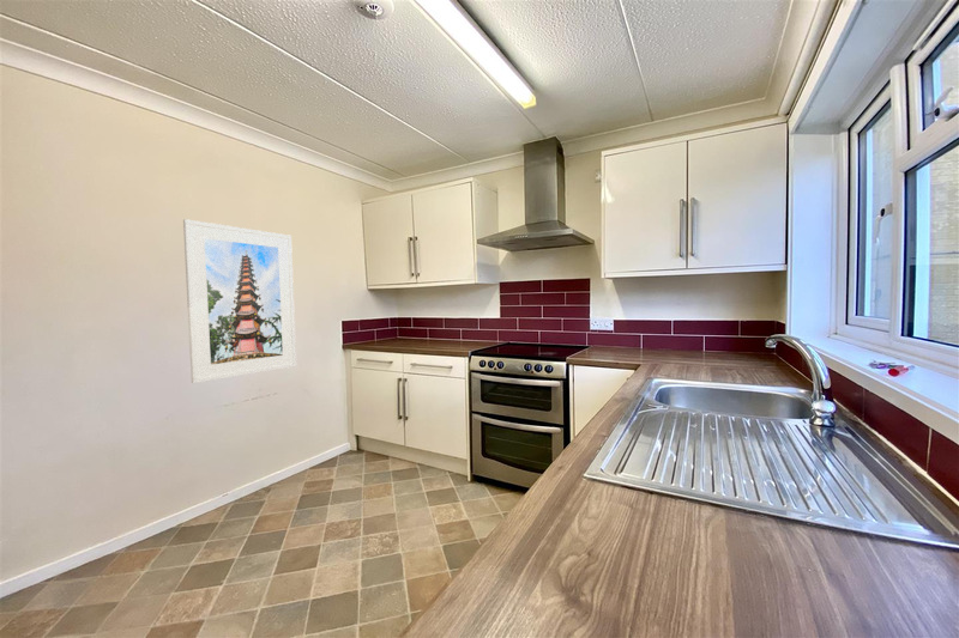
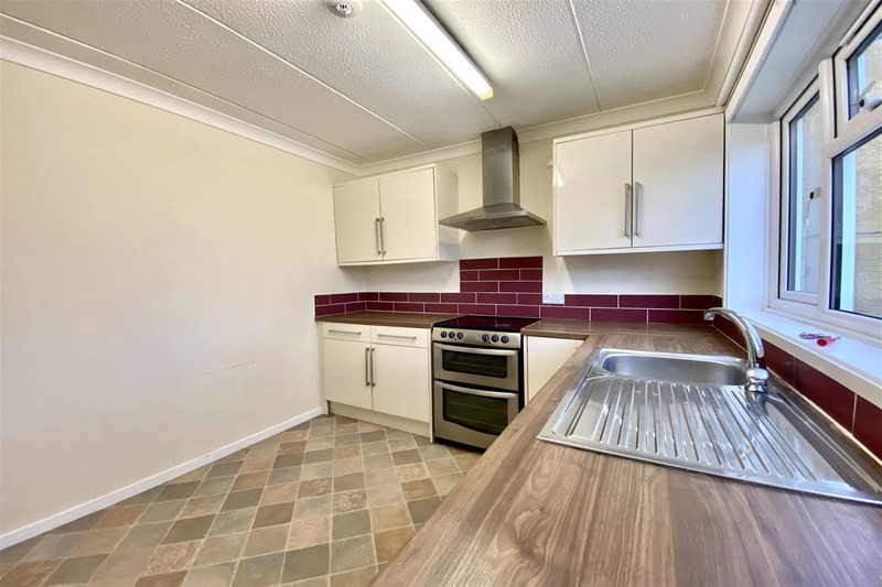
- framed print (246, 302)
